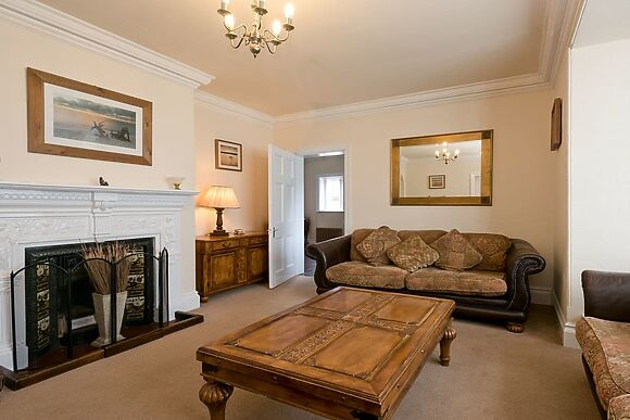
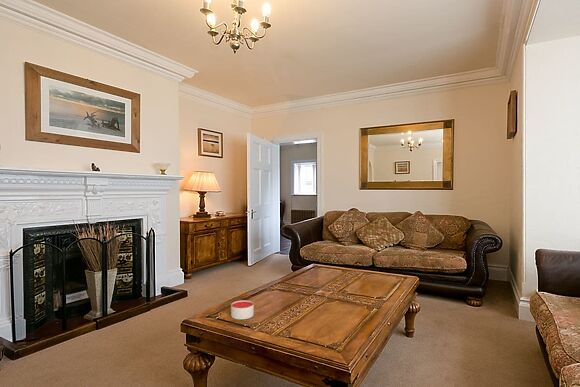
+ candle (242, 309)
